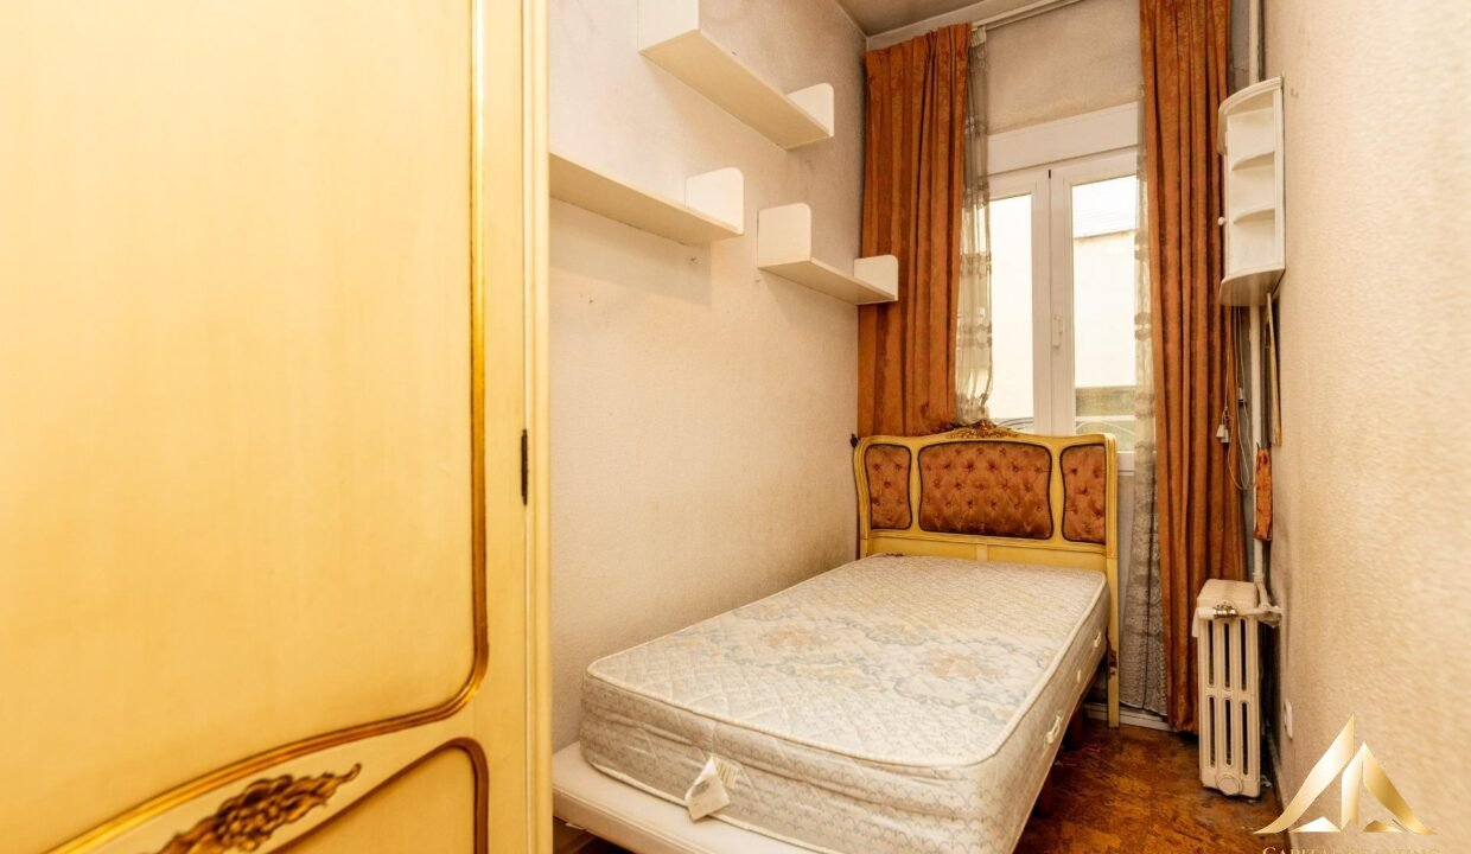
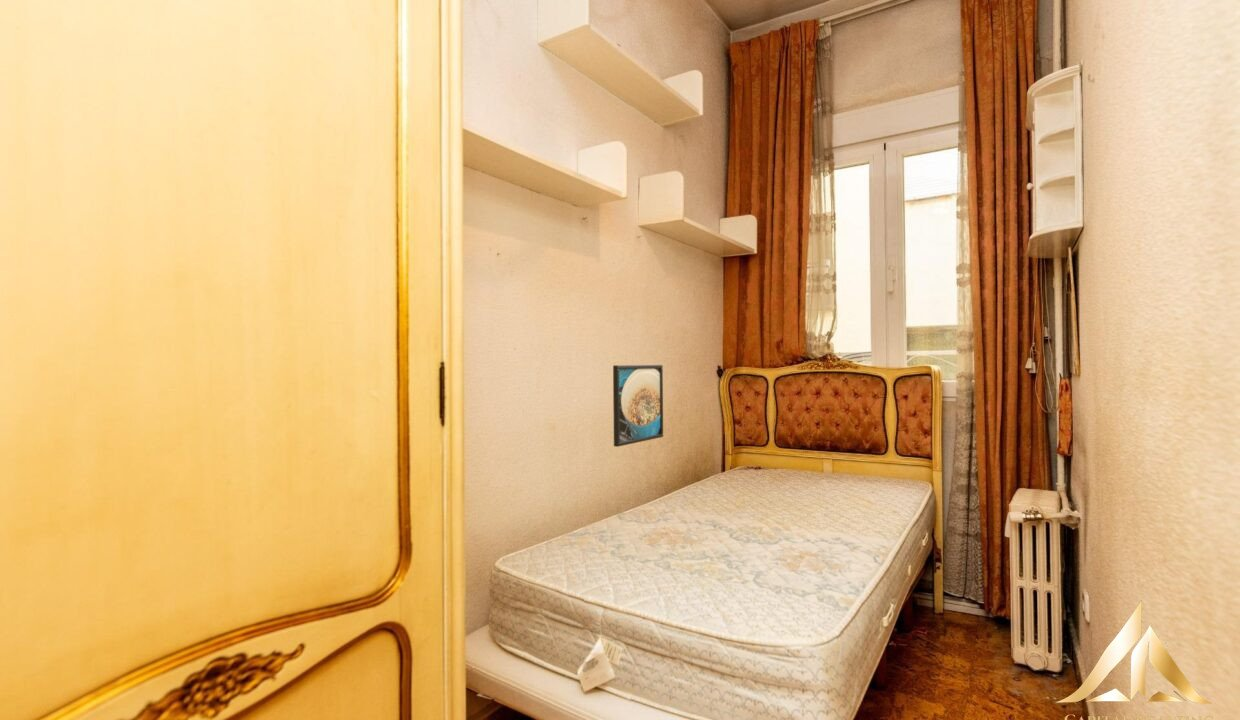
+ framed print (639, 403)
